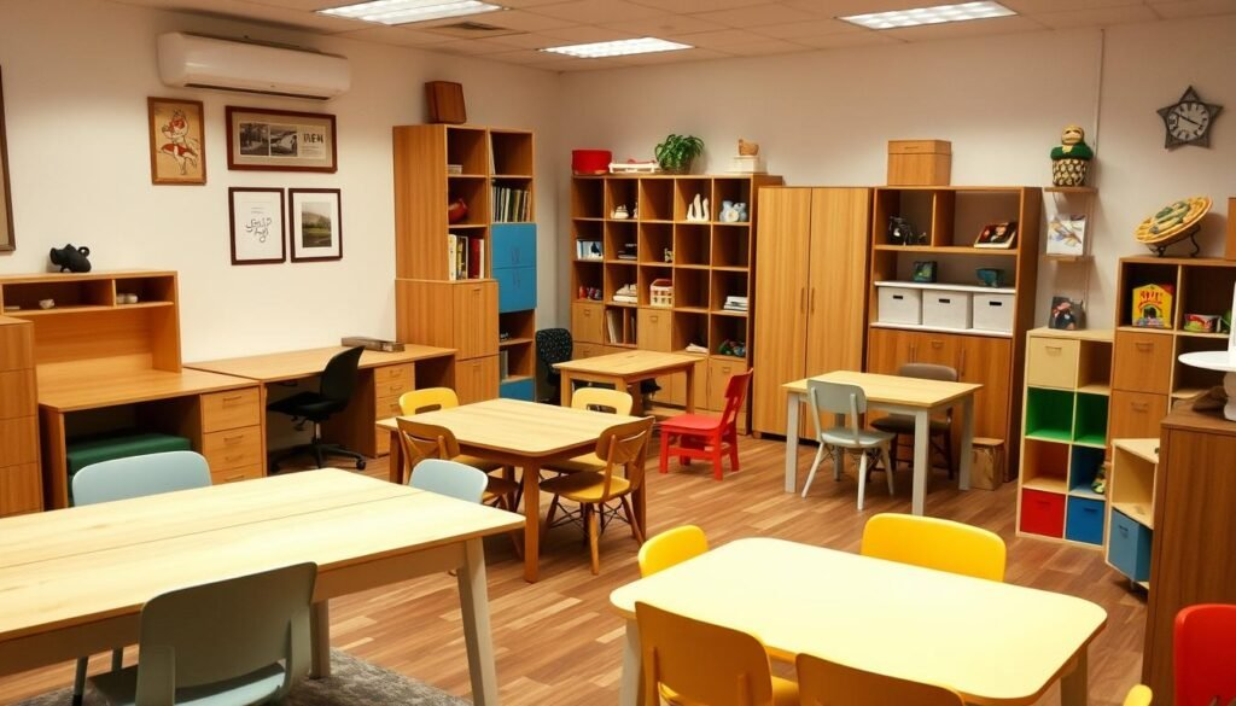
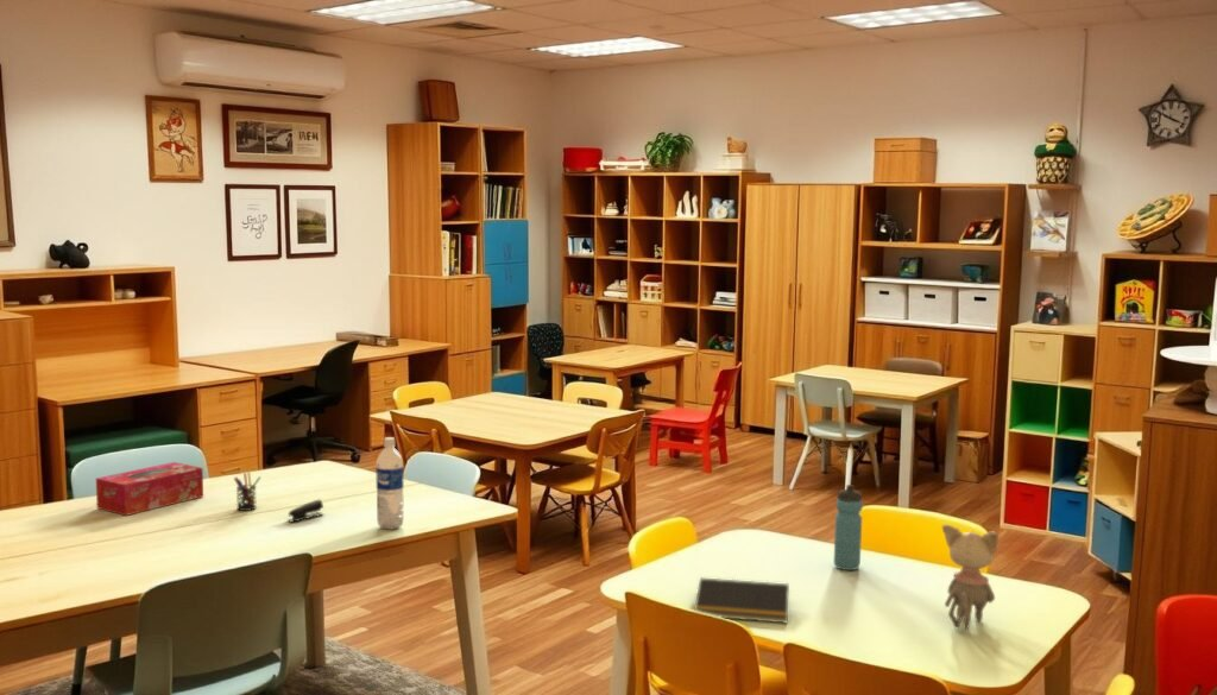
+ water bottle (847, 525)
+ tissue box (151, 487)
+ pen holder (248, 489)
+ water bottle (390, 482)
+ stapler (305, 510)
+ notepad (742, 599)
+ stuffed animal (965, 577)
